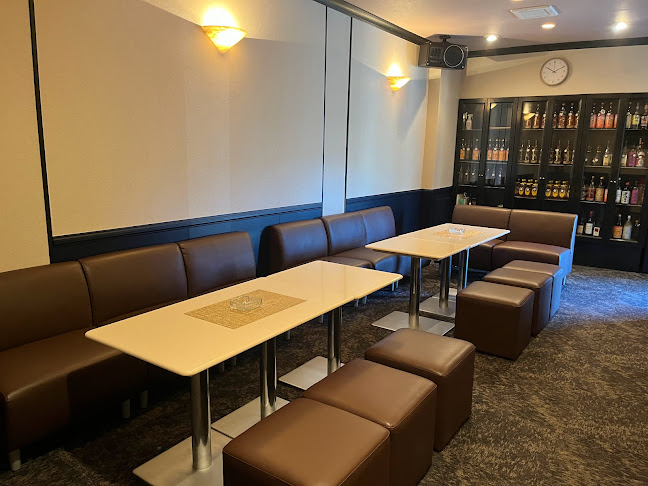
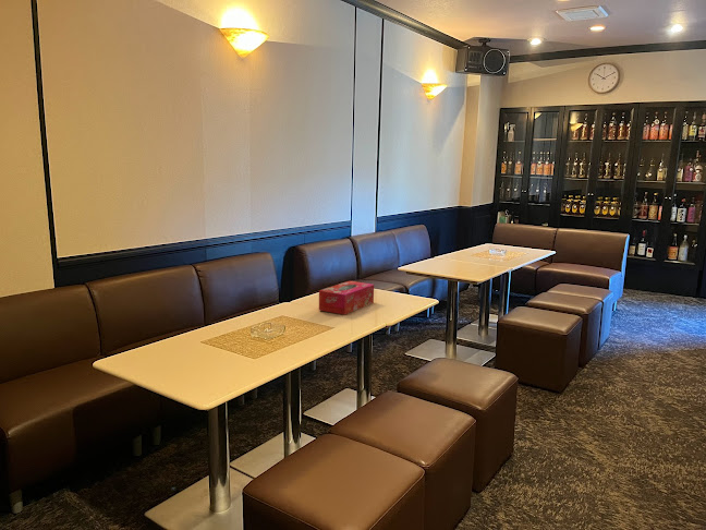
+ tissue box (346, 297)
